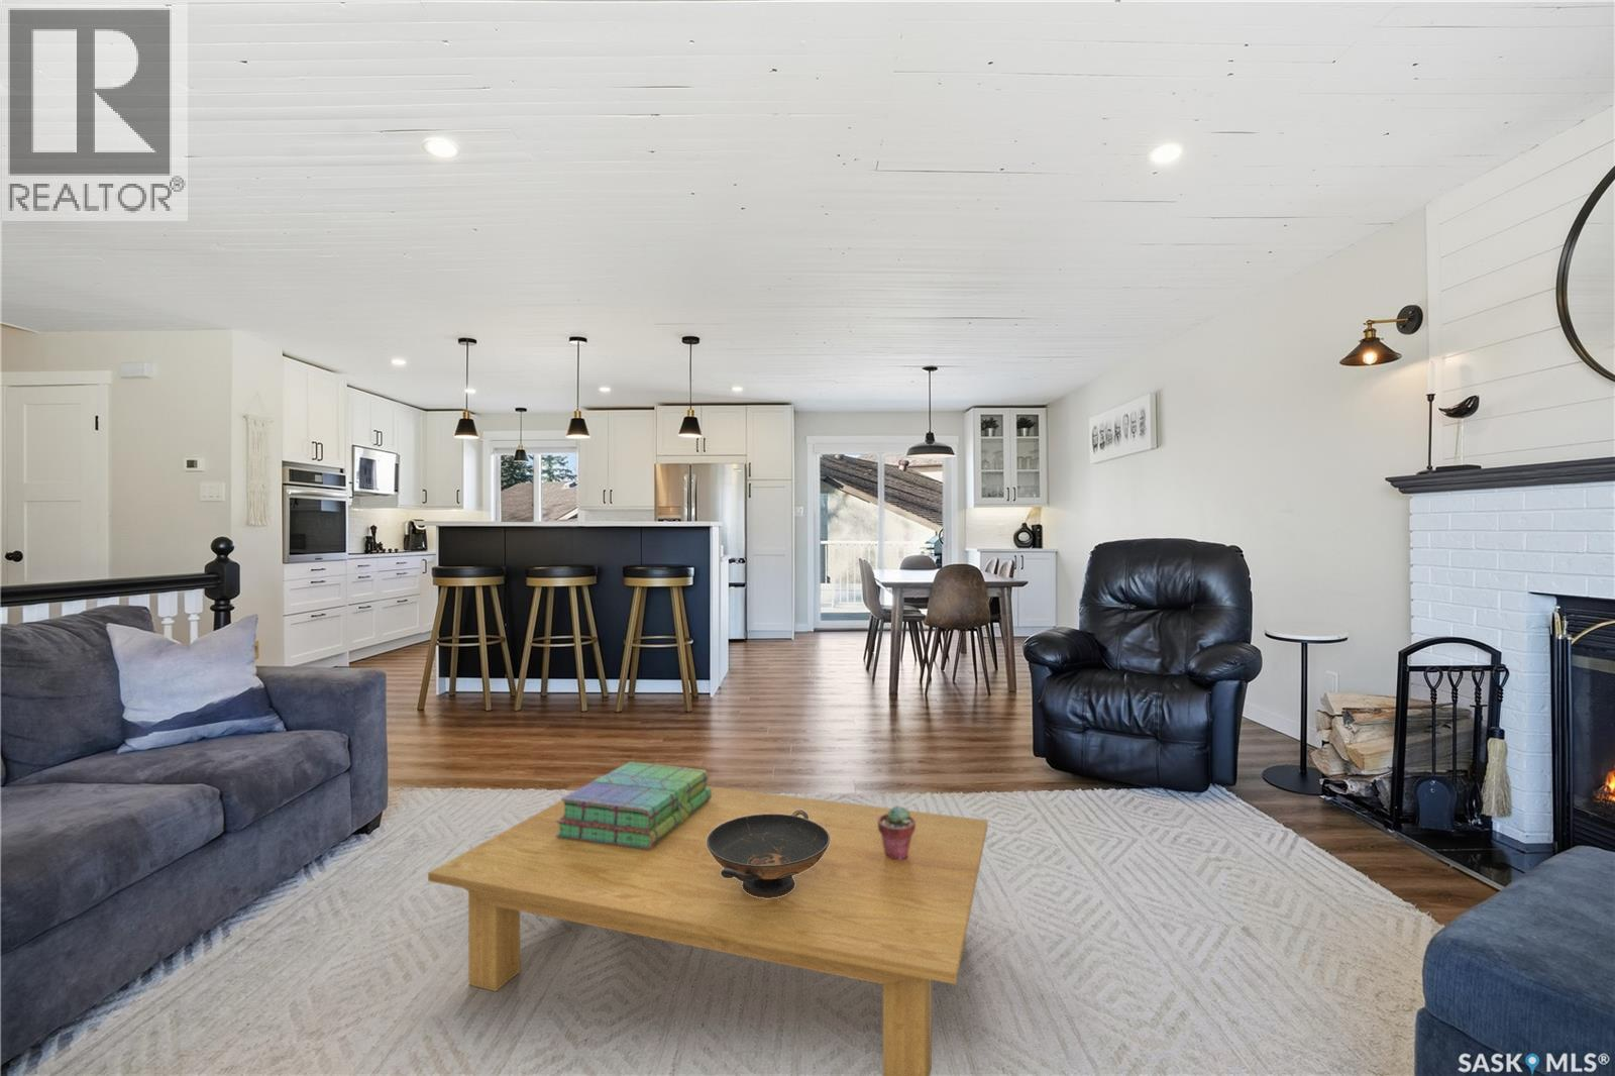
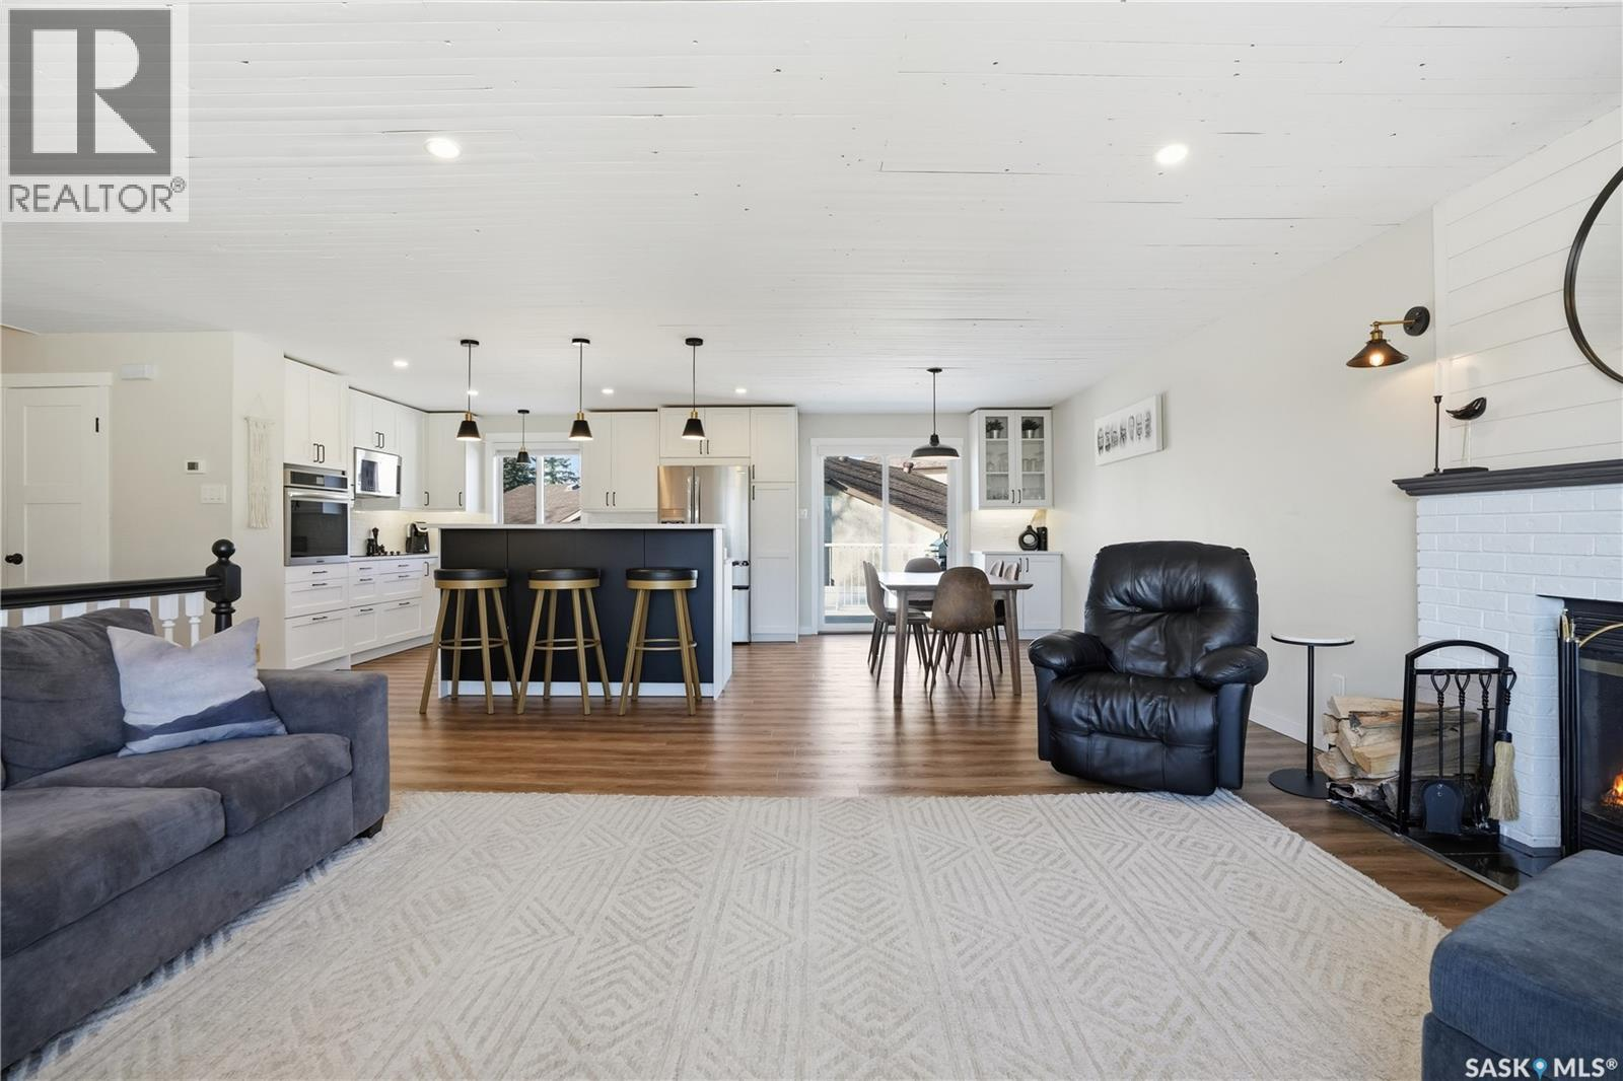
- coffee table (731, 899)
- stack of books (638, 800)
- potted succulent (896, 829)
- decorative bowl (768, 859)
